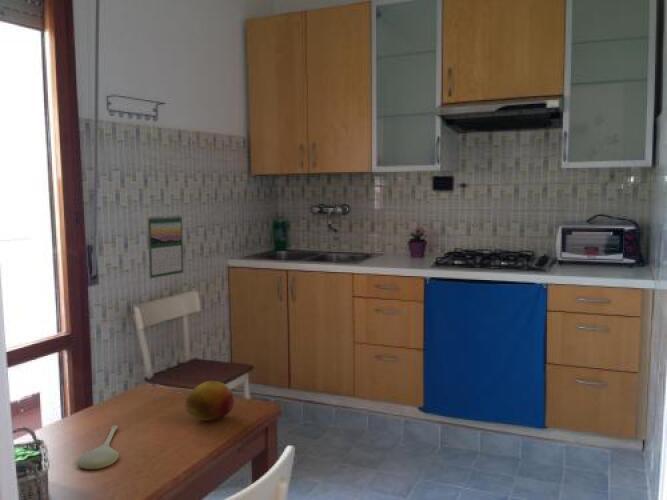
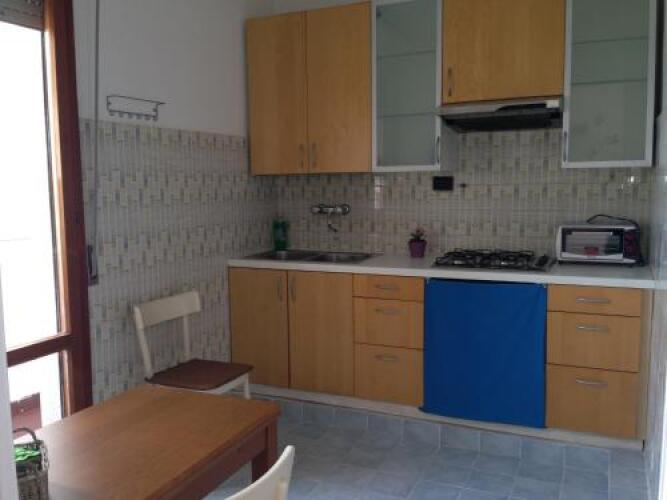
- calendar (166, 245)
- fruit (210, 399)
- spoon (105, 444)
